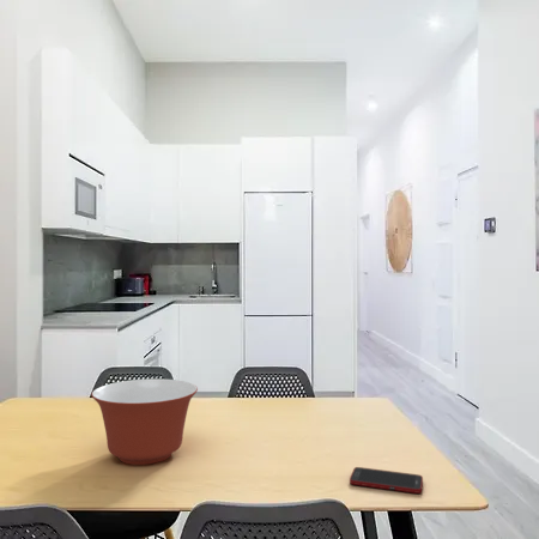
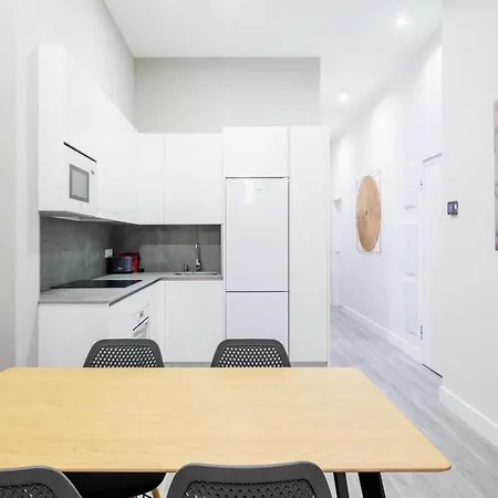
- mixing bowl (145, 422)
- cell phone (386, 479)
